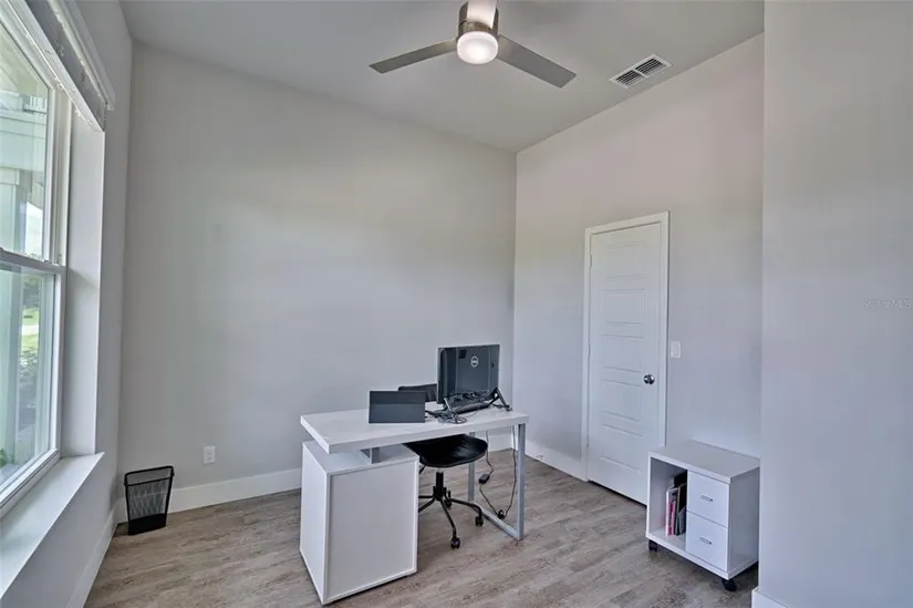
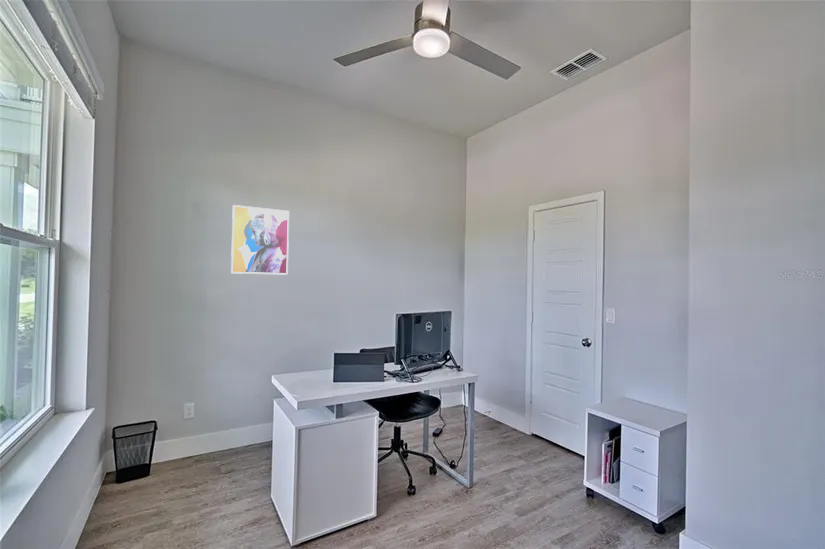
+ wall art (261, 241)
